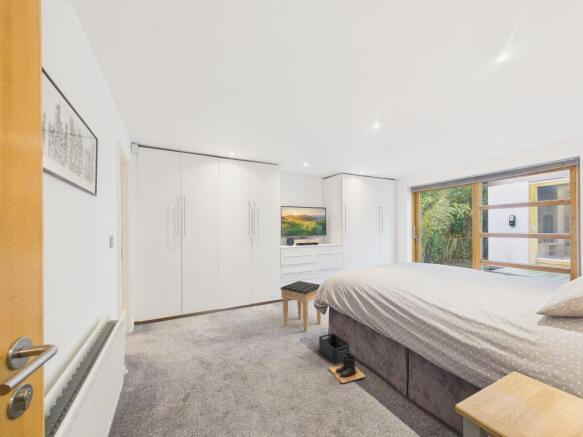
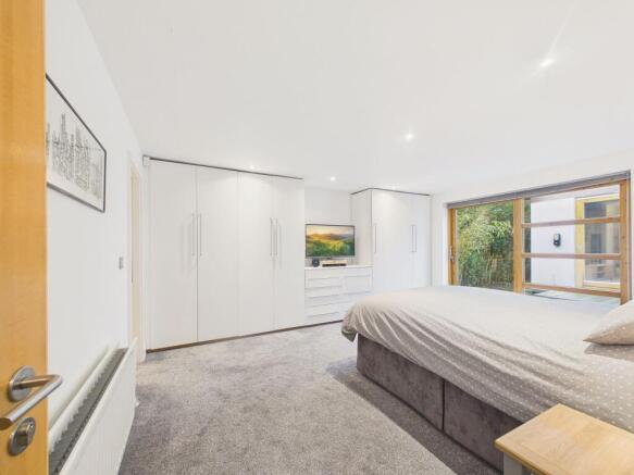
- boots (346, 364)
- storage bin (334, 347)
- footstool (301, 304)
